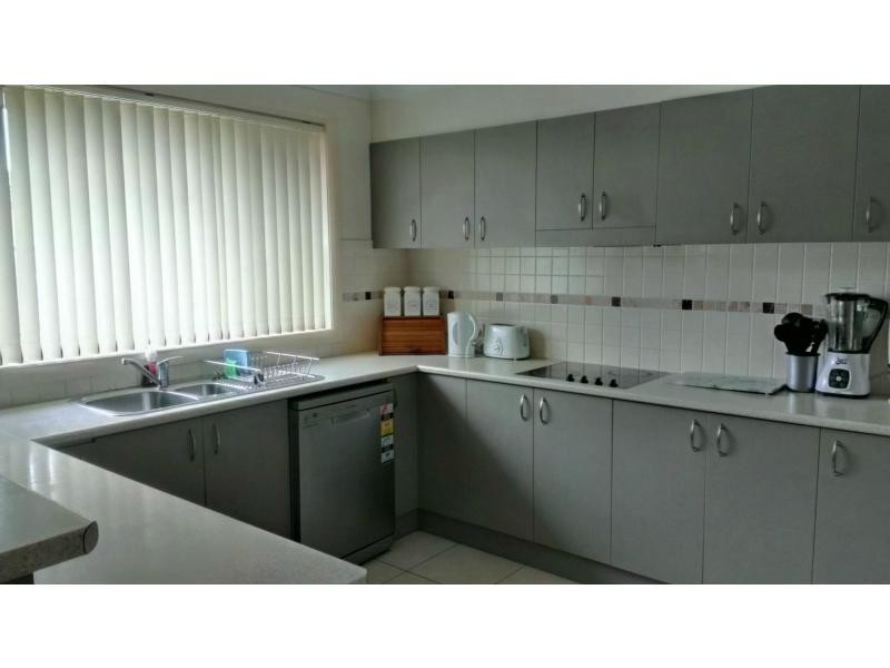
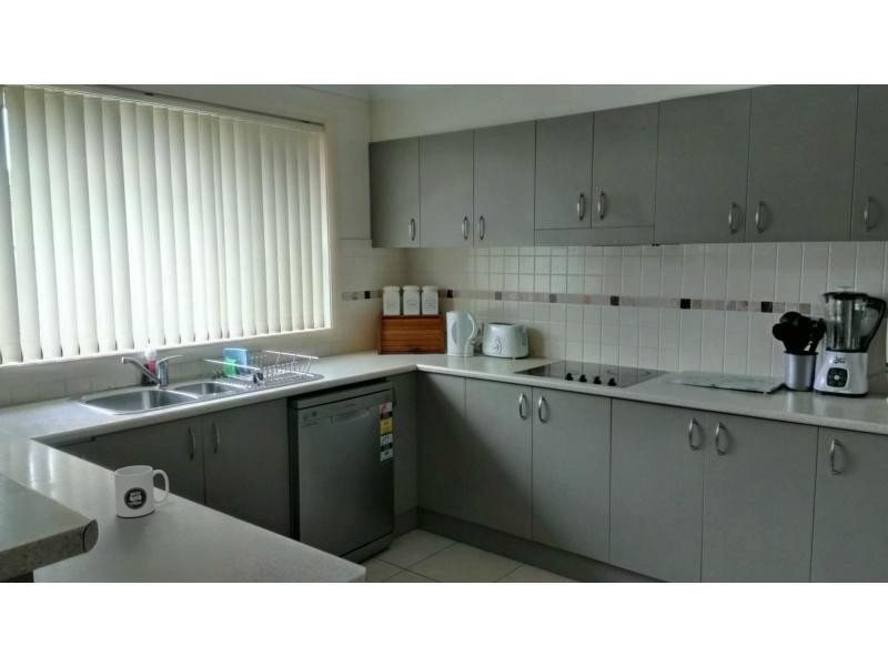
+ mug (142, 488)
